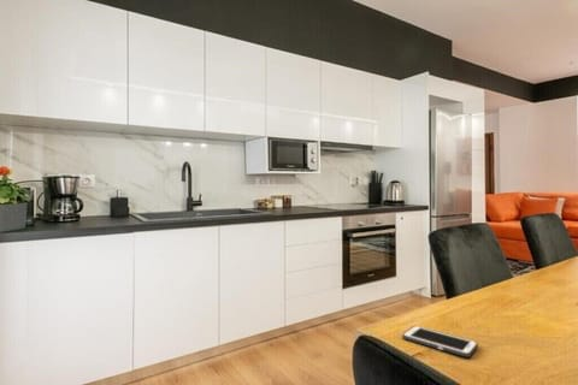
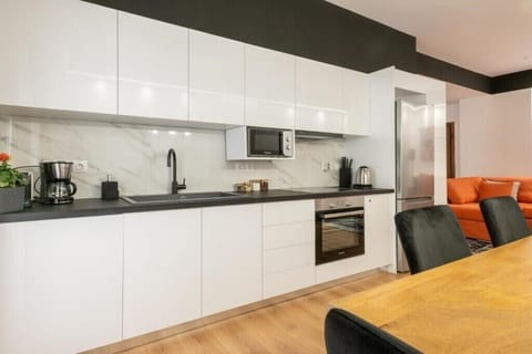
- cell phone (438, 339)
